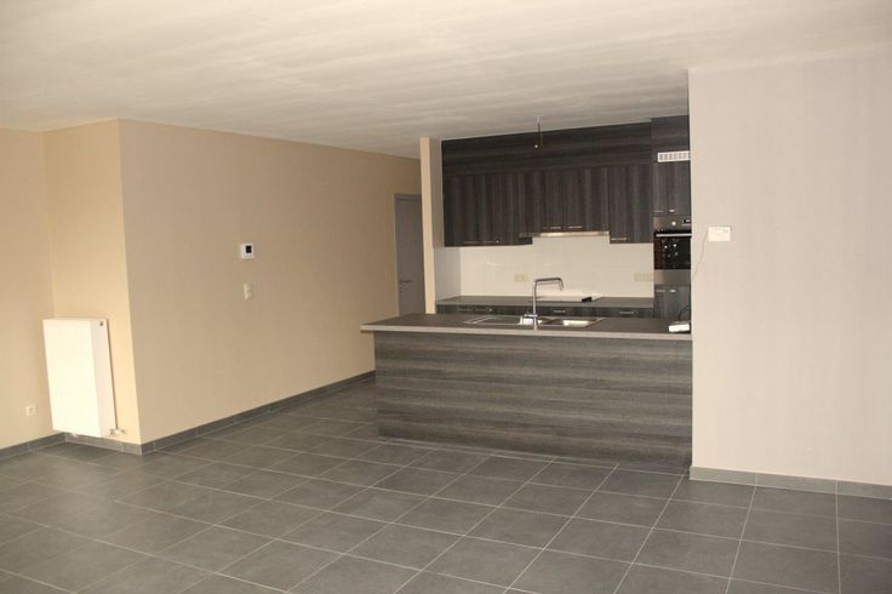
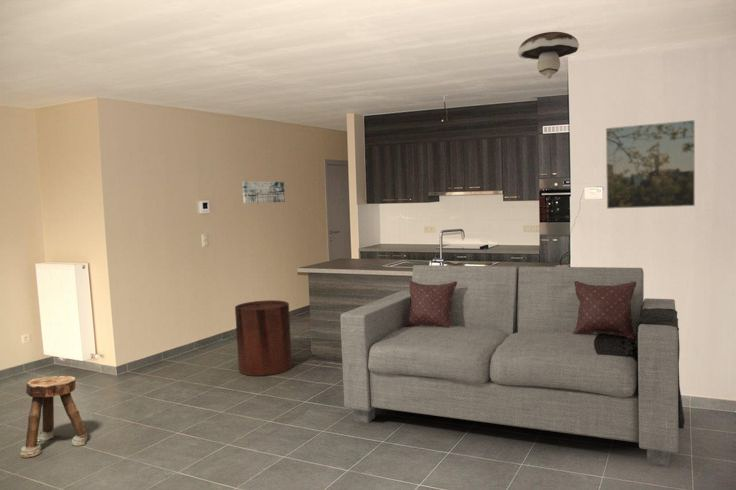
+ wall art (264, 192)
+ sofa (510, 344)
+ mushroom (547, 56)
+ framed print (649, 166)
+ trash can (263, 336)
+ stool (53, 410)
